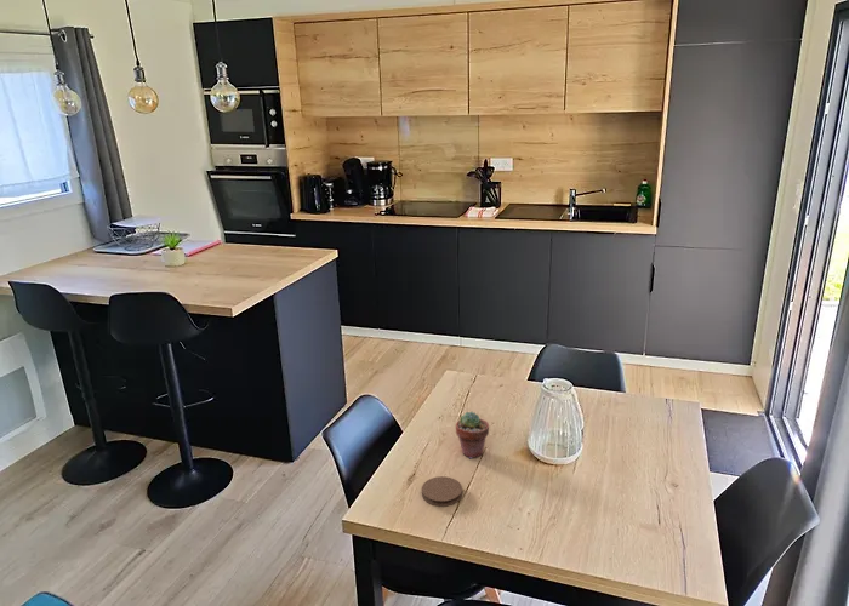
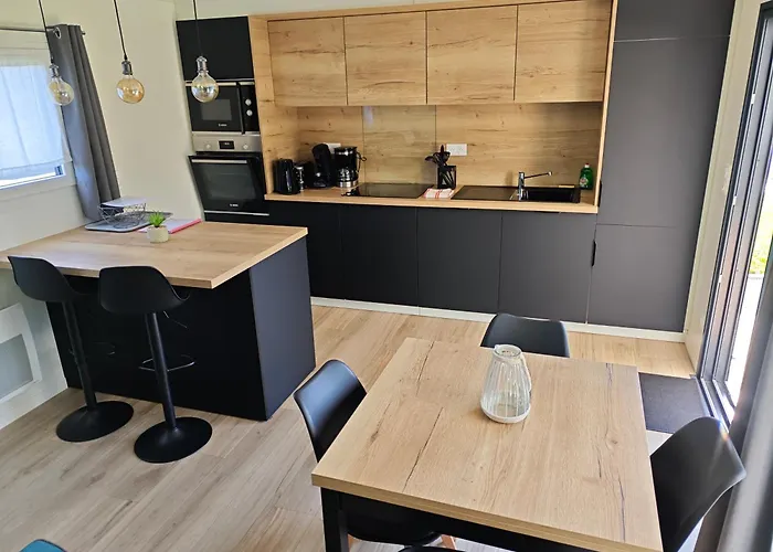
- coaster (441, 490)
- potted succulent (472, 431)
